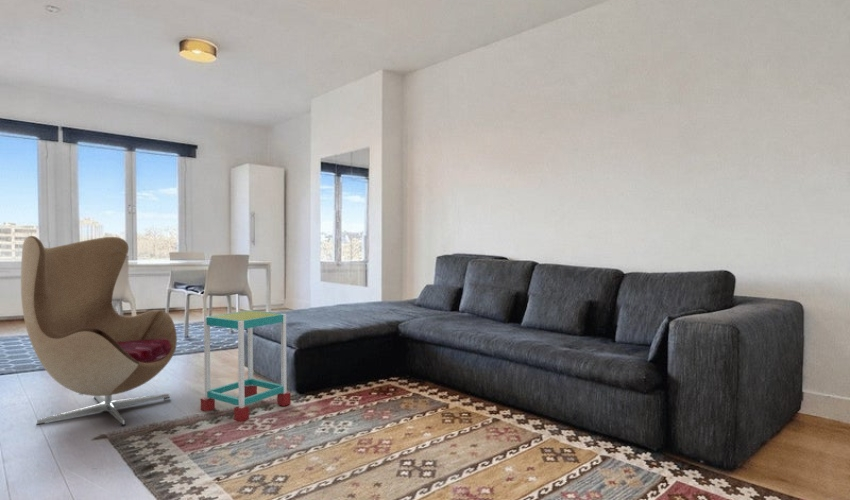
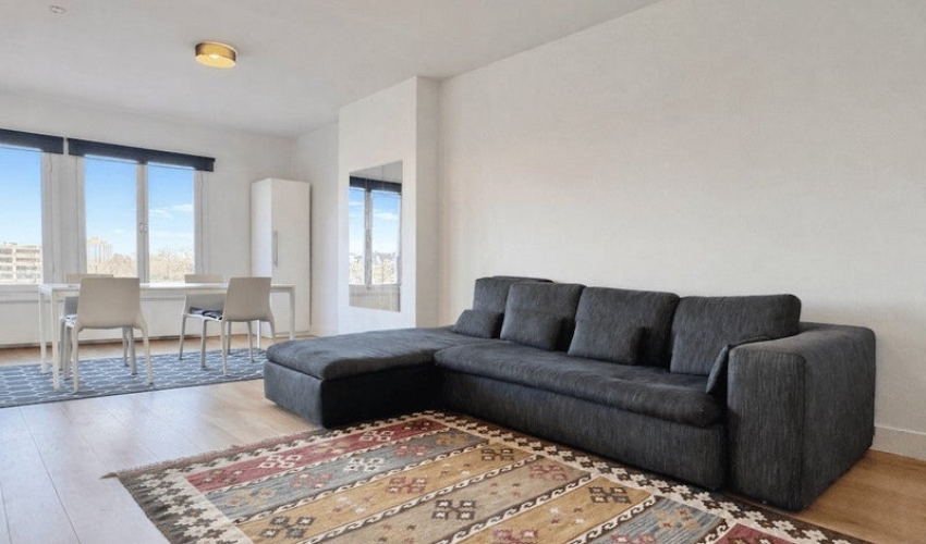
- armchair (100, 323)
- side table (248, 361)
